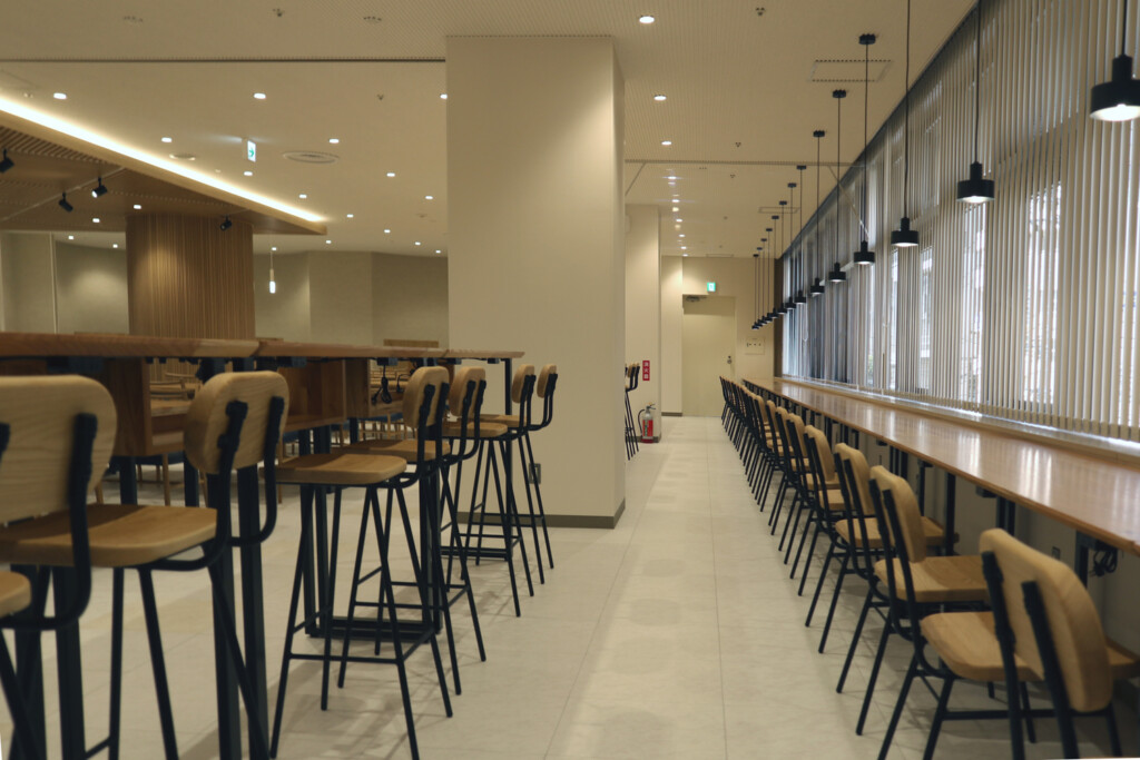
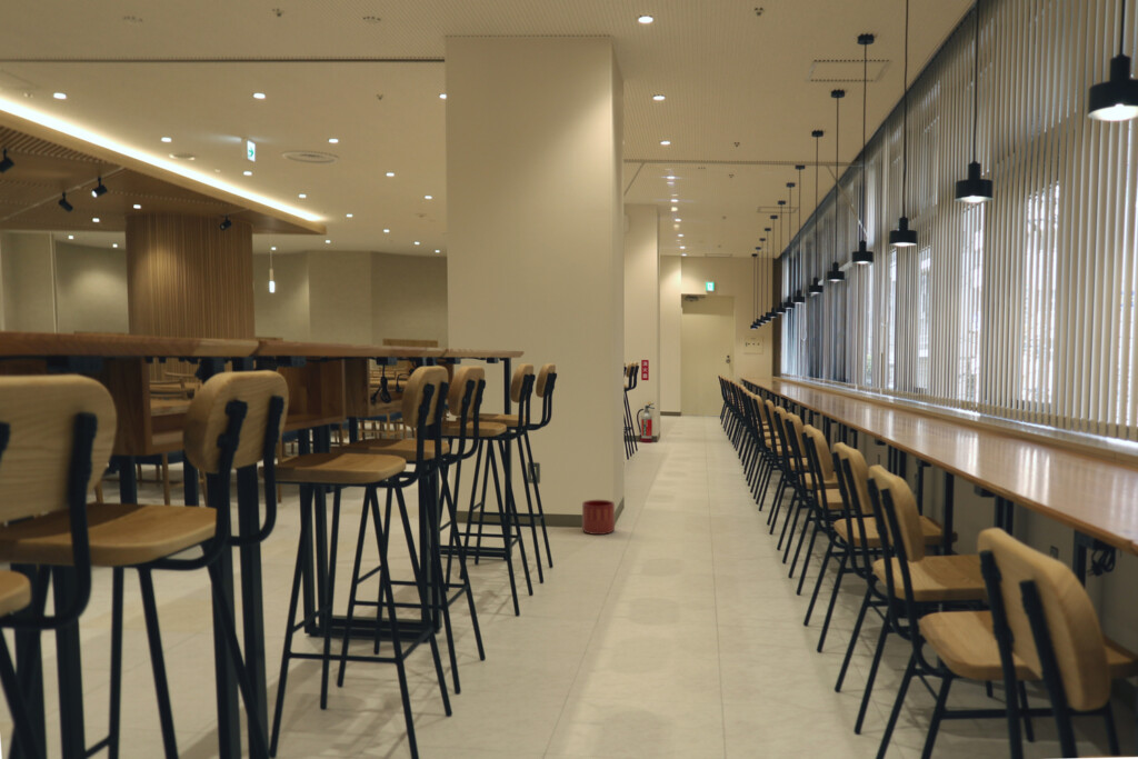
+ planter (598, 517)
